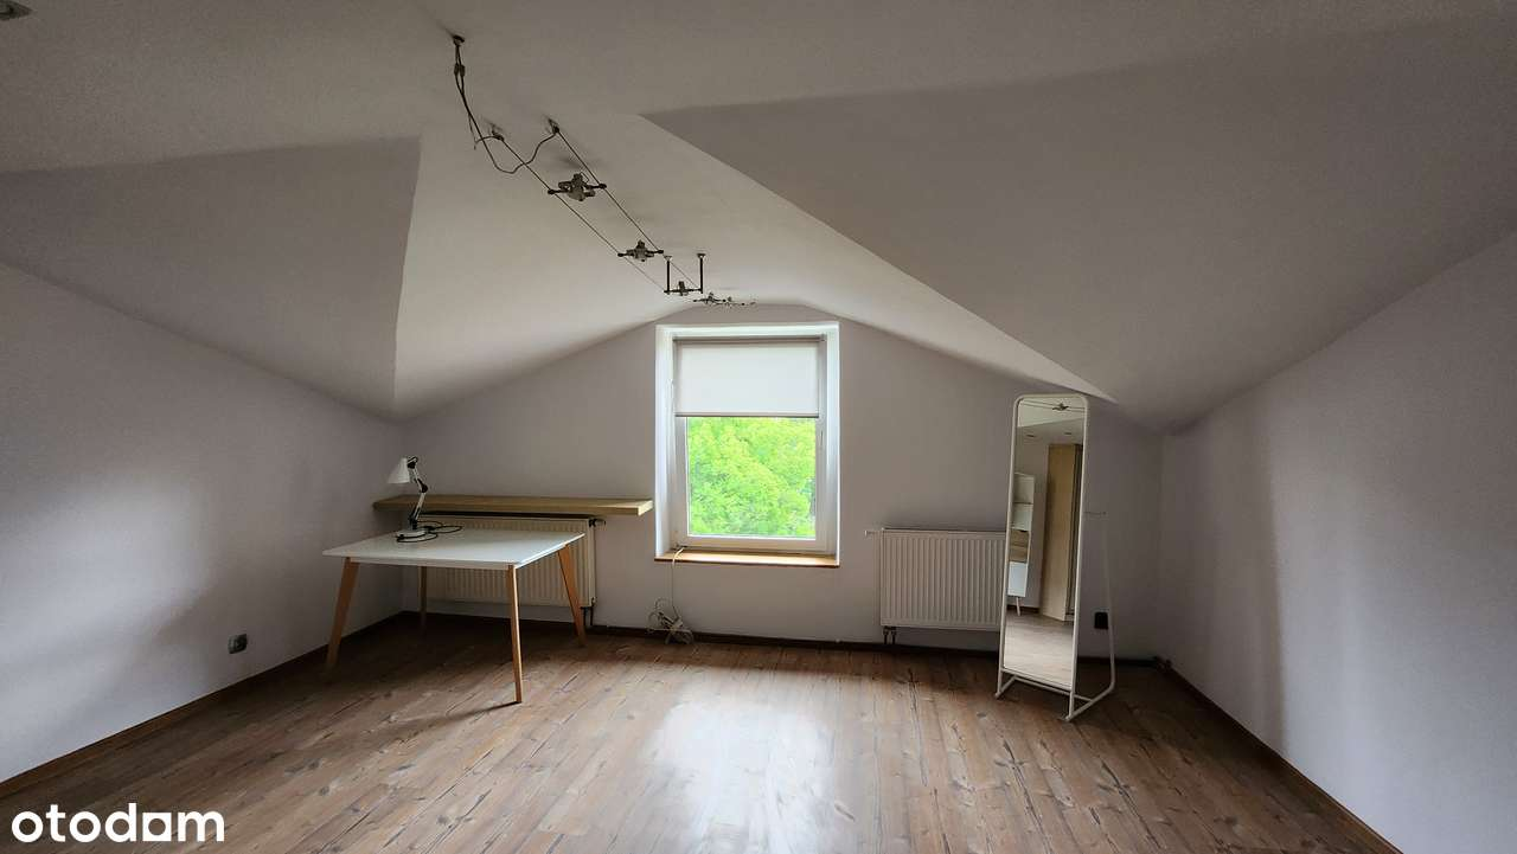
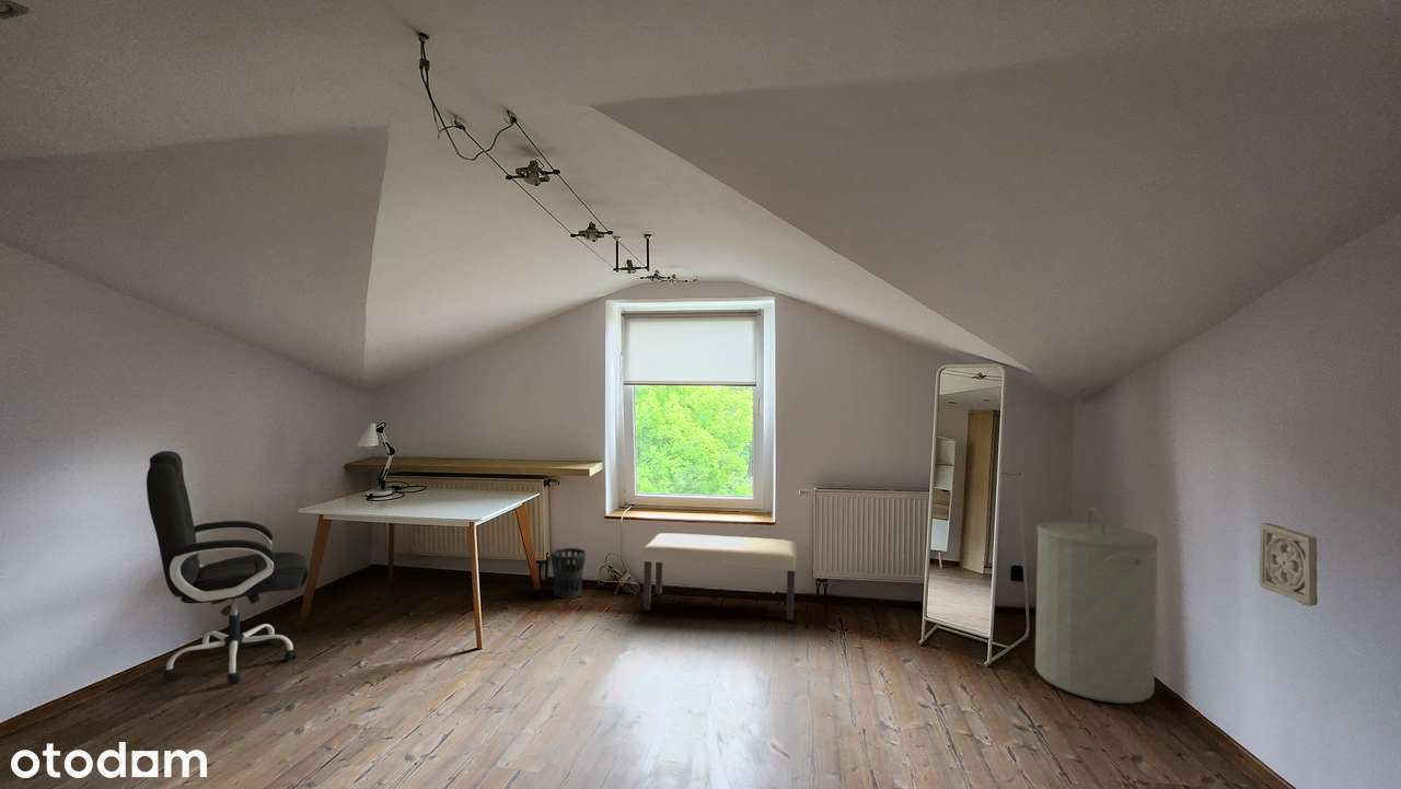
+ office chair (230, 558)
+ wastebasket (567, 572)
+ wall ornament (1287, 562)
+ laundry hamper (1093, 593)
+ bench (720, 566)
